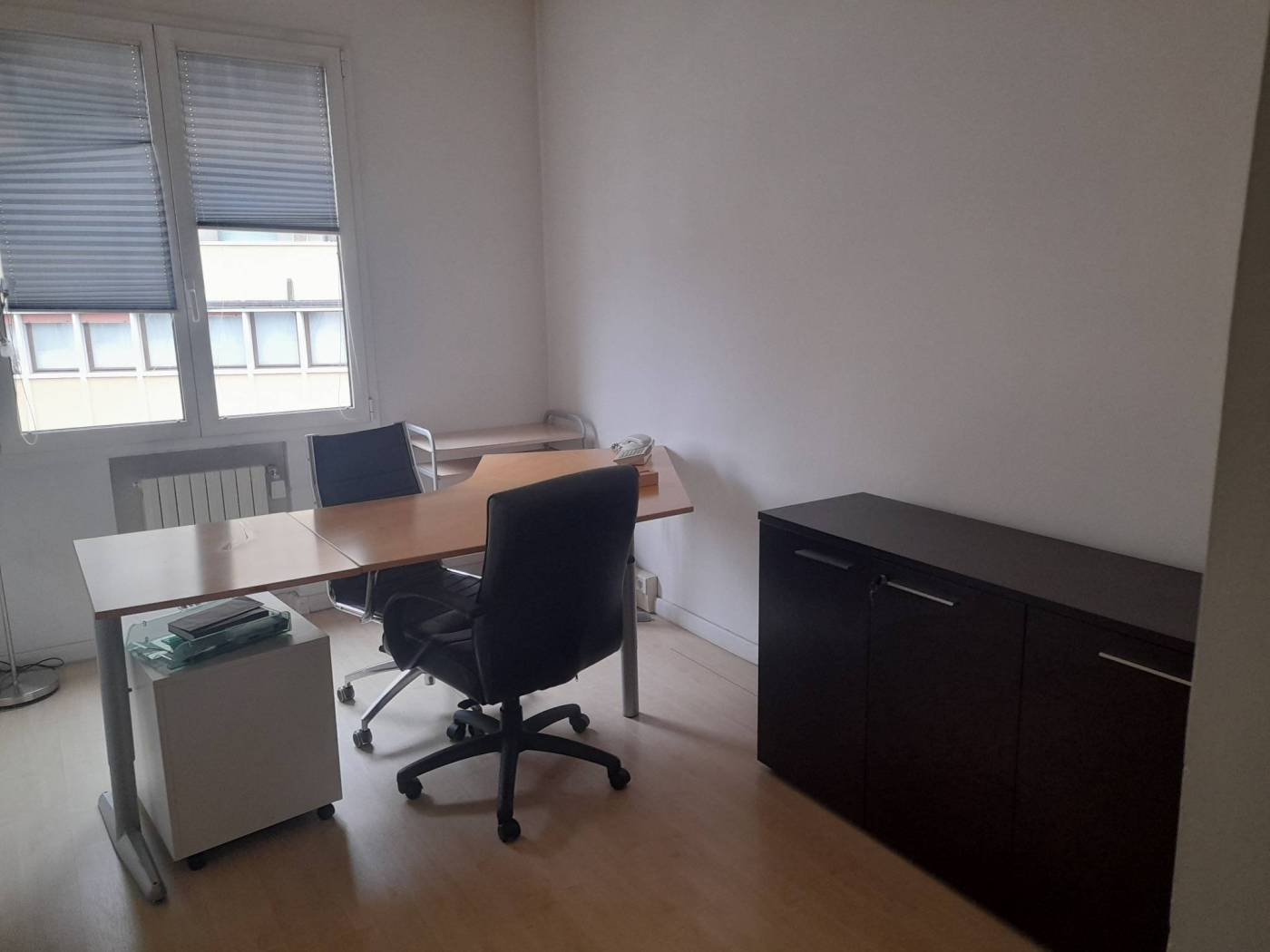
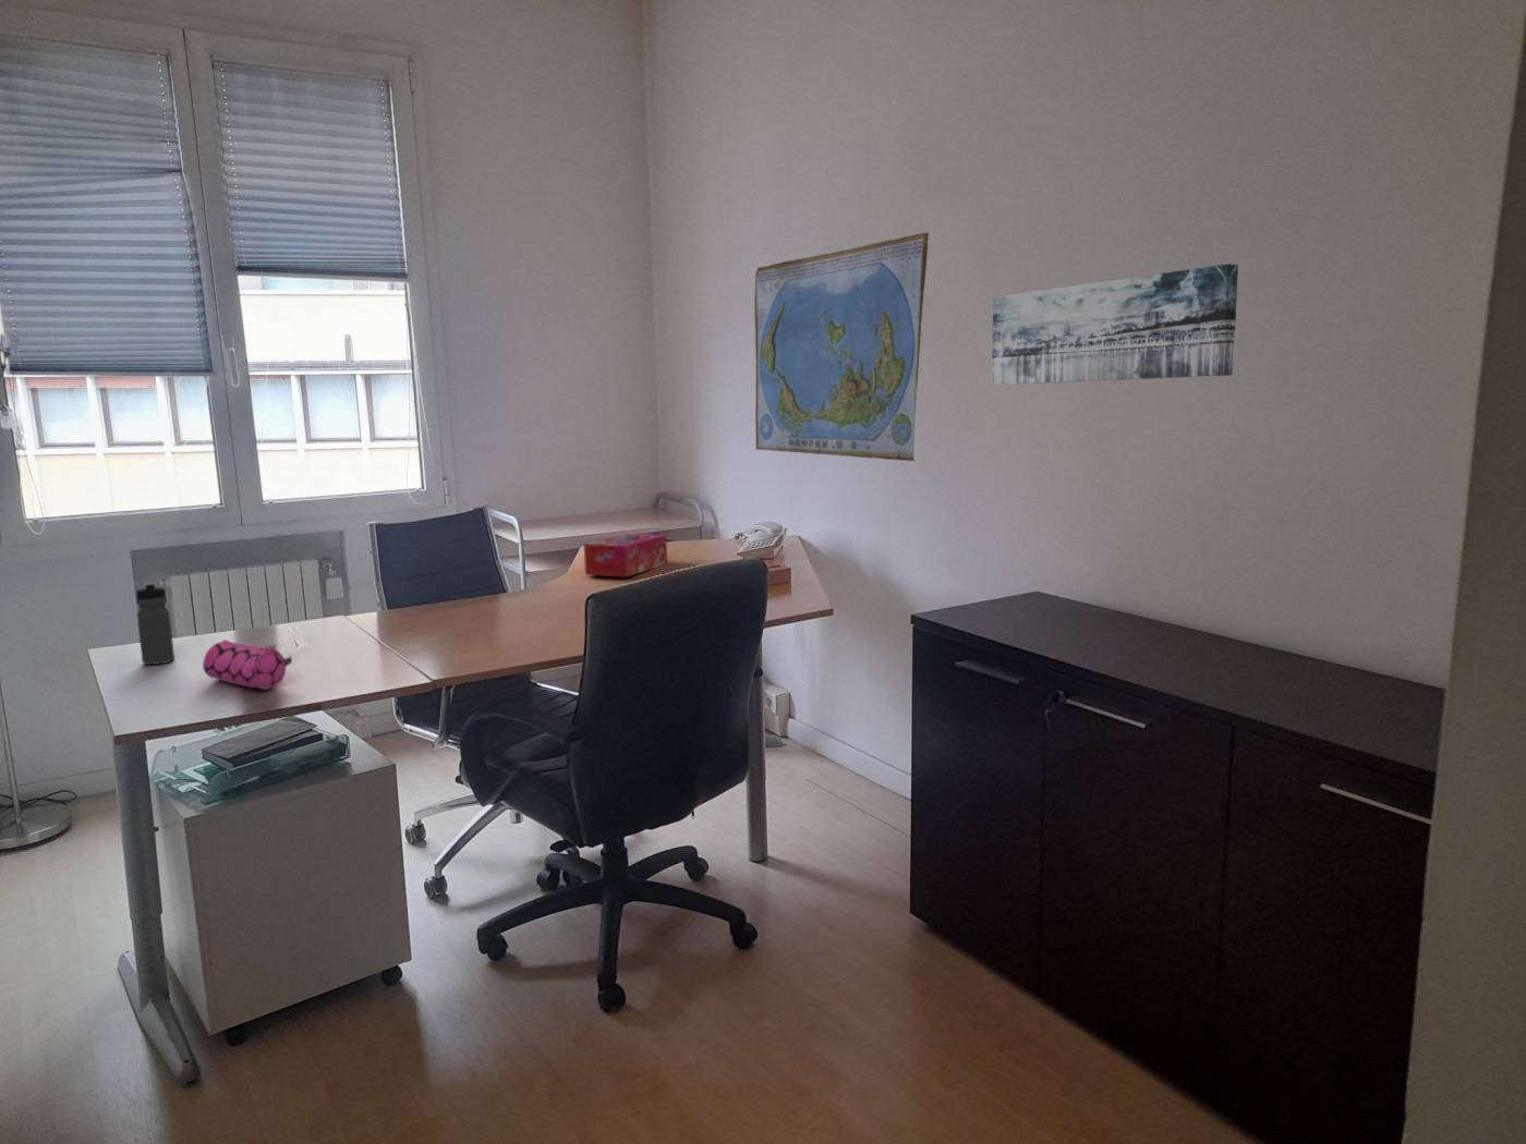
+ tissue box (627, 554)
+ wall art (1099, 332)
+ world map (829, 354)
+ pencil case (244, 662)
+ water bottle (154, 622)
